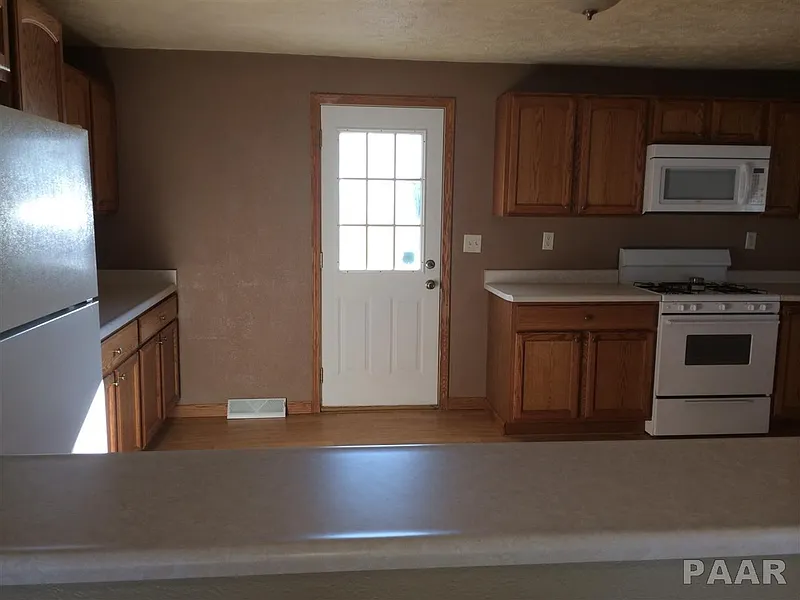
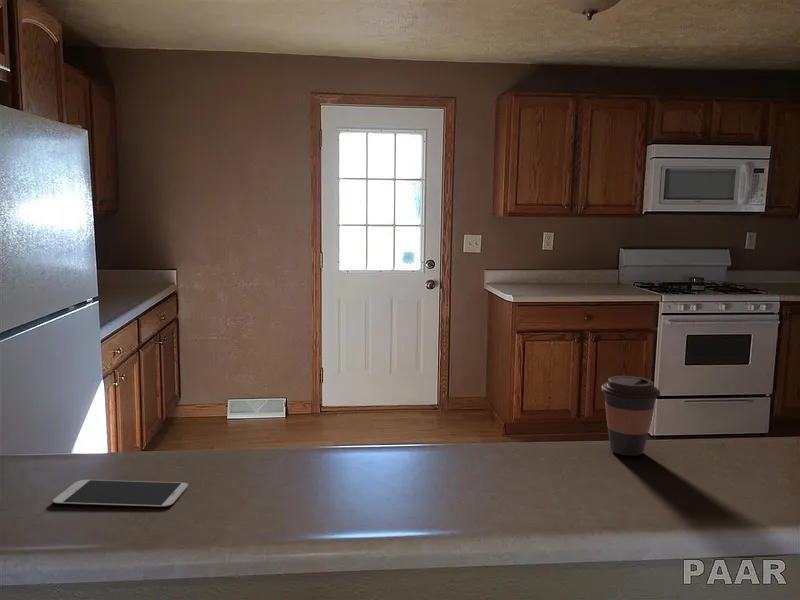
+ smartphone (122, 492)
+ coffee cup (628, 415)
